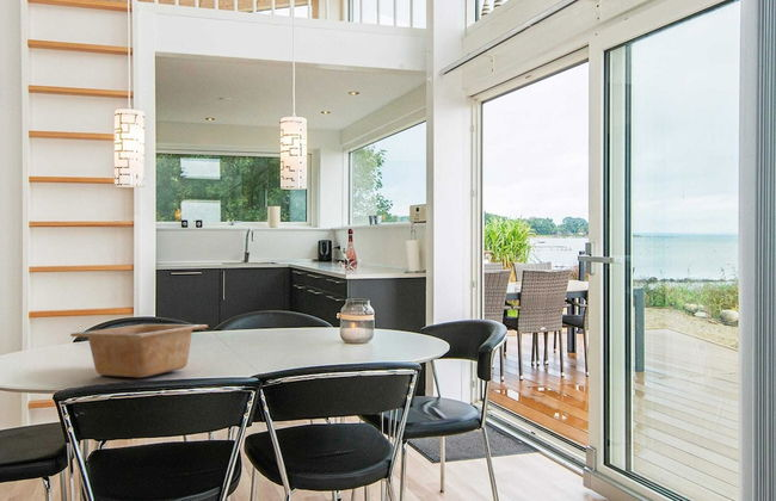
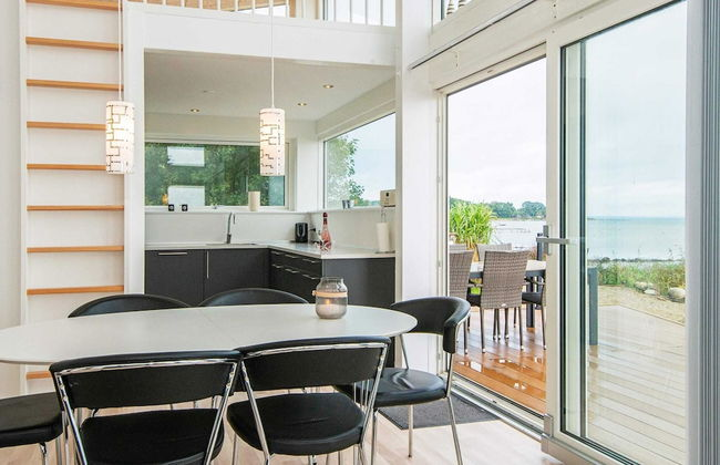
- serving bowl (141, 350)
